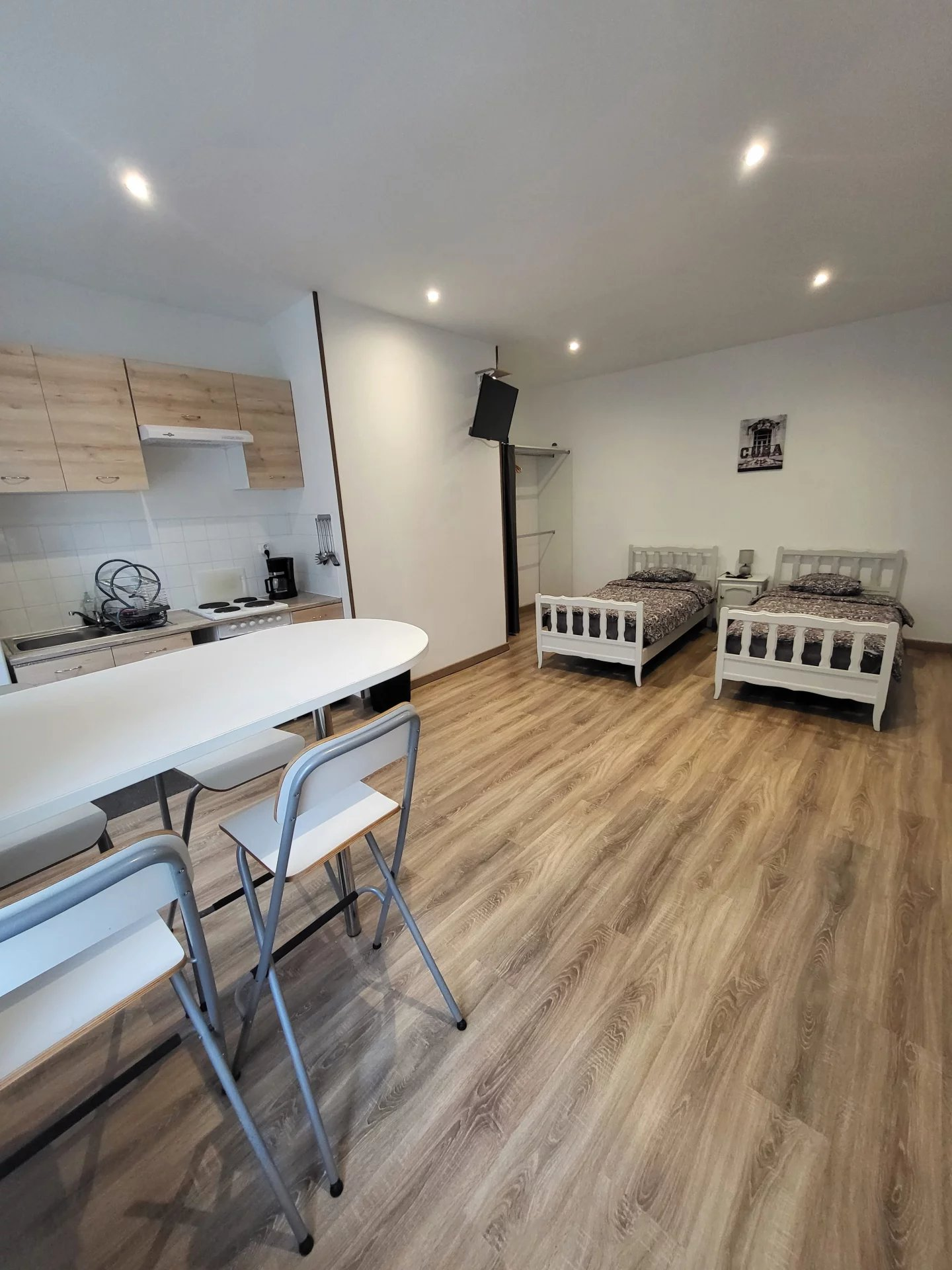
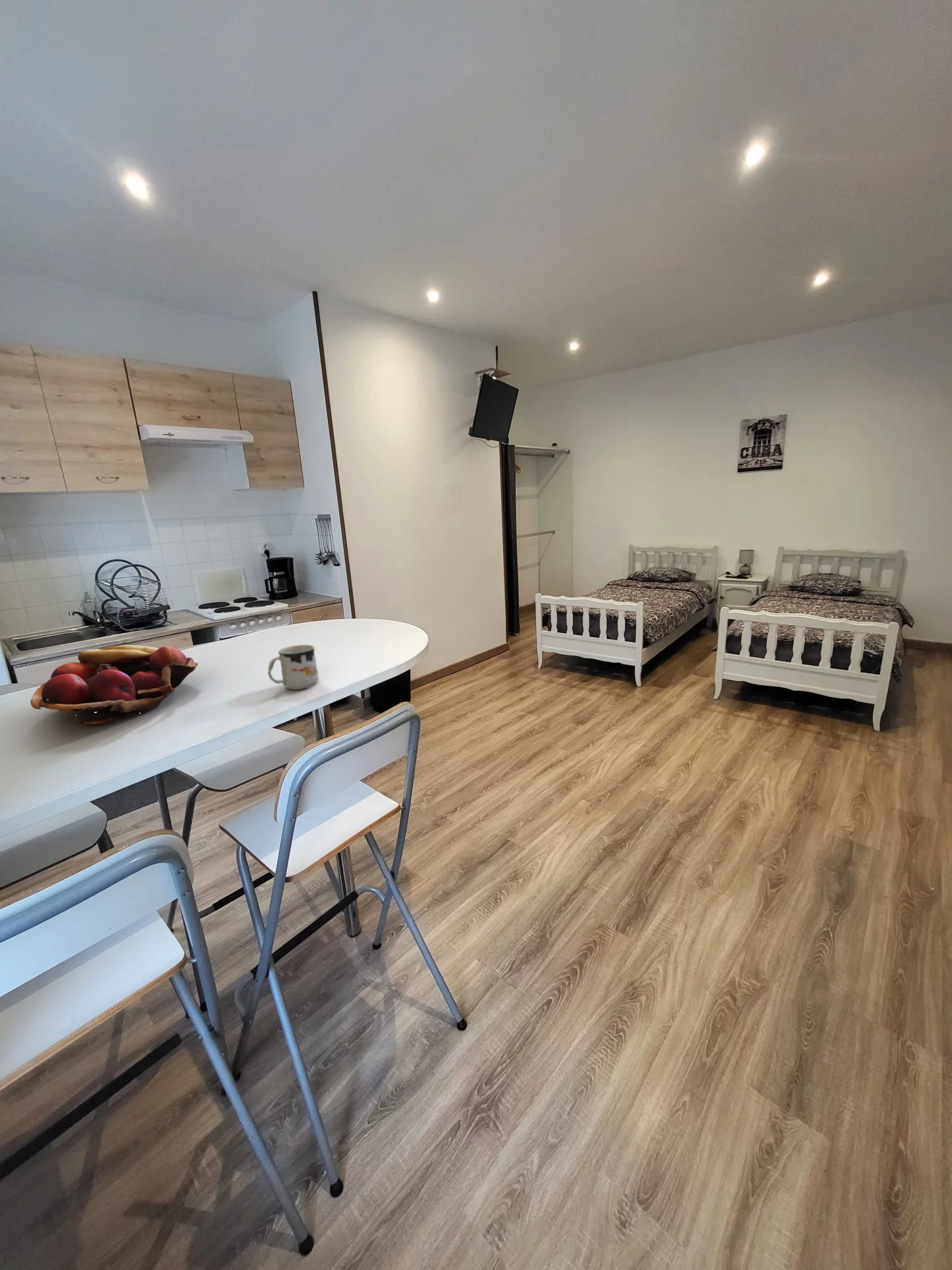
+ fruit basket (117, 677)
+ mug (292, 667)
